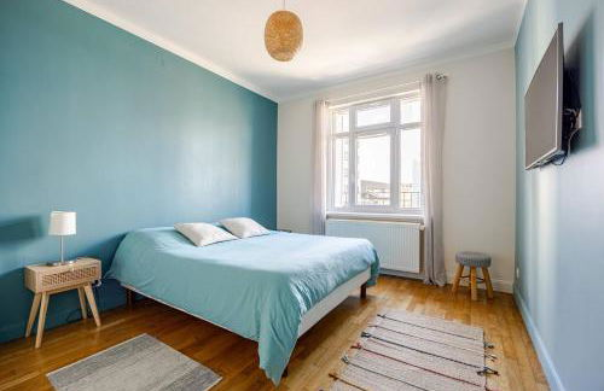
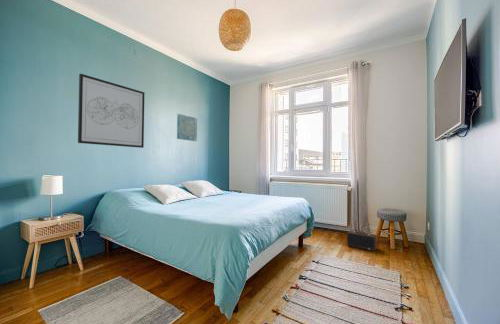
+ speaker (361, 239)
+ wall art (187, 128)
+ wall art (114, 114)
